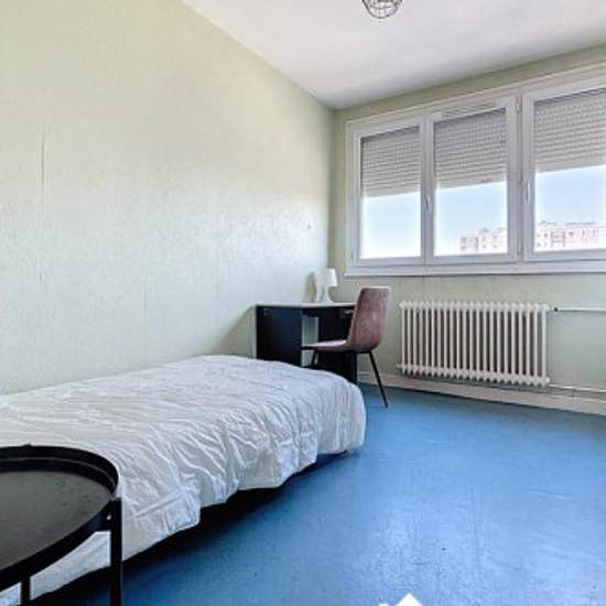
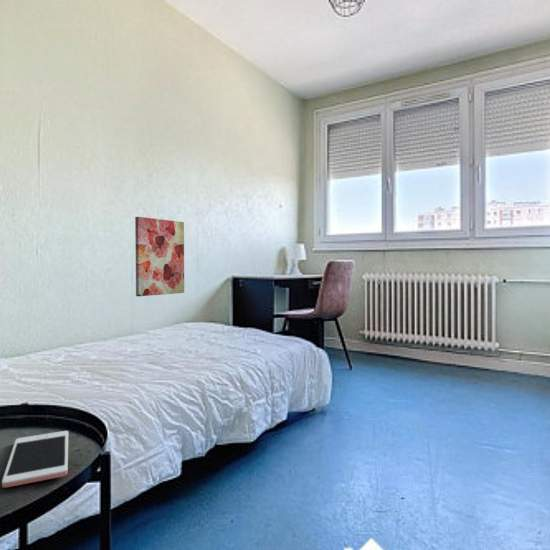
+ wall art (161, 257)
+ cell phone (39, 455)
